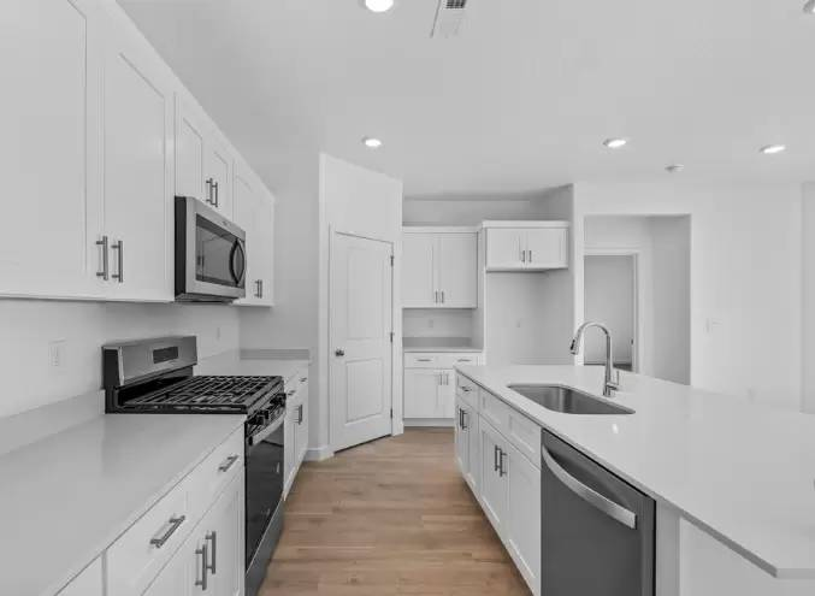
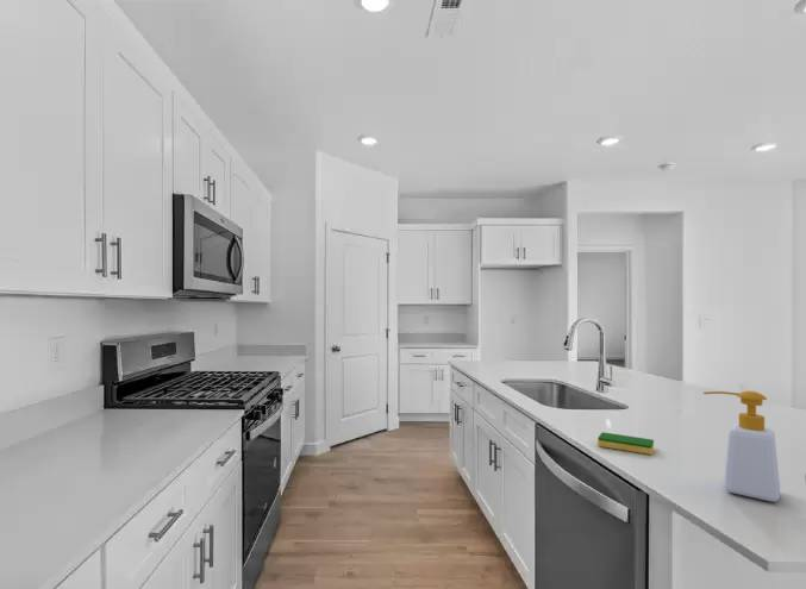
+ soap bottle (739, 439)
+ dish sponge (625, 443)
